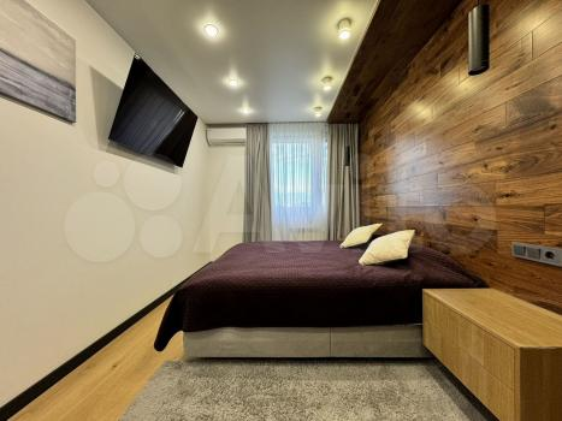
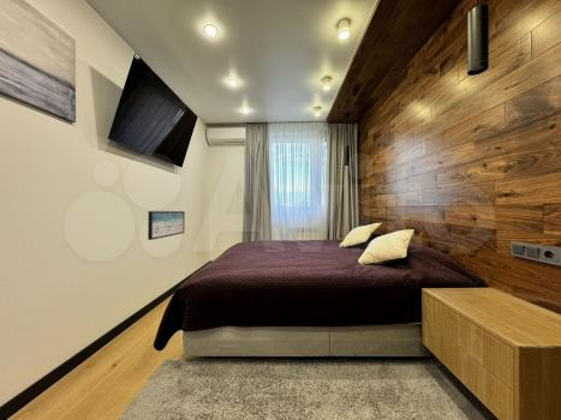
+ wall art (168, 223)
